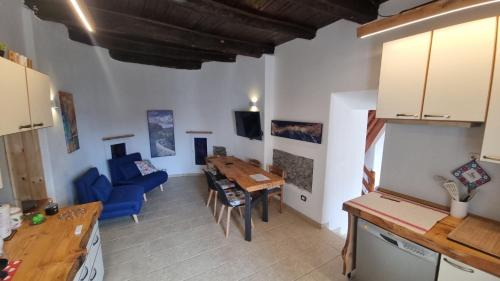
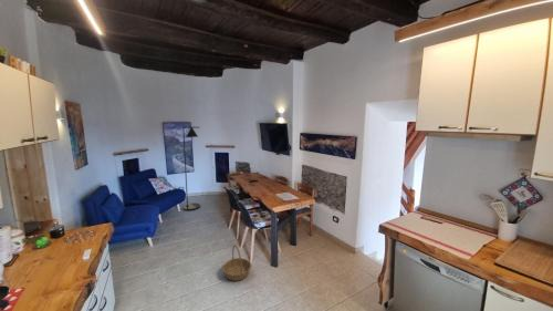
+ basket (237, 260)
+ floor lamp (185, 167)
